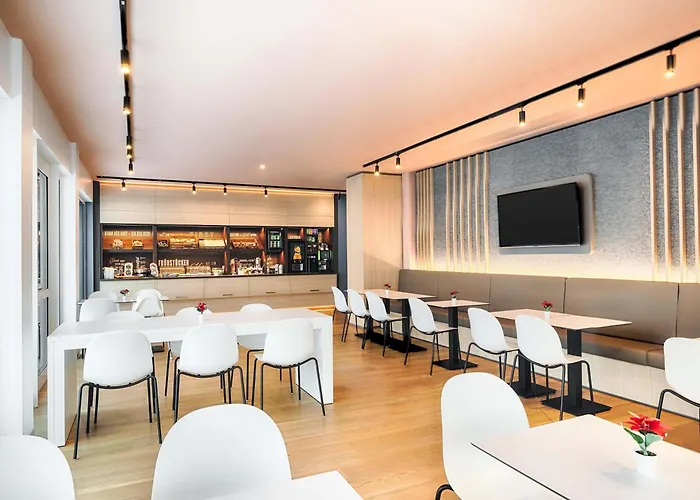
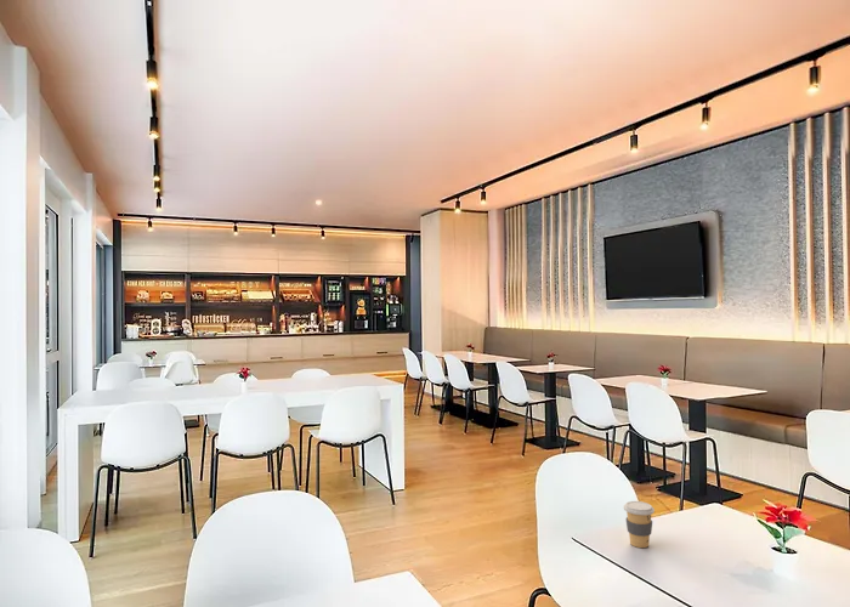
+ coffee cup (639, 524)
